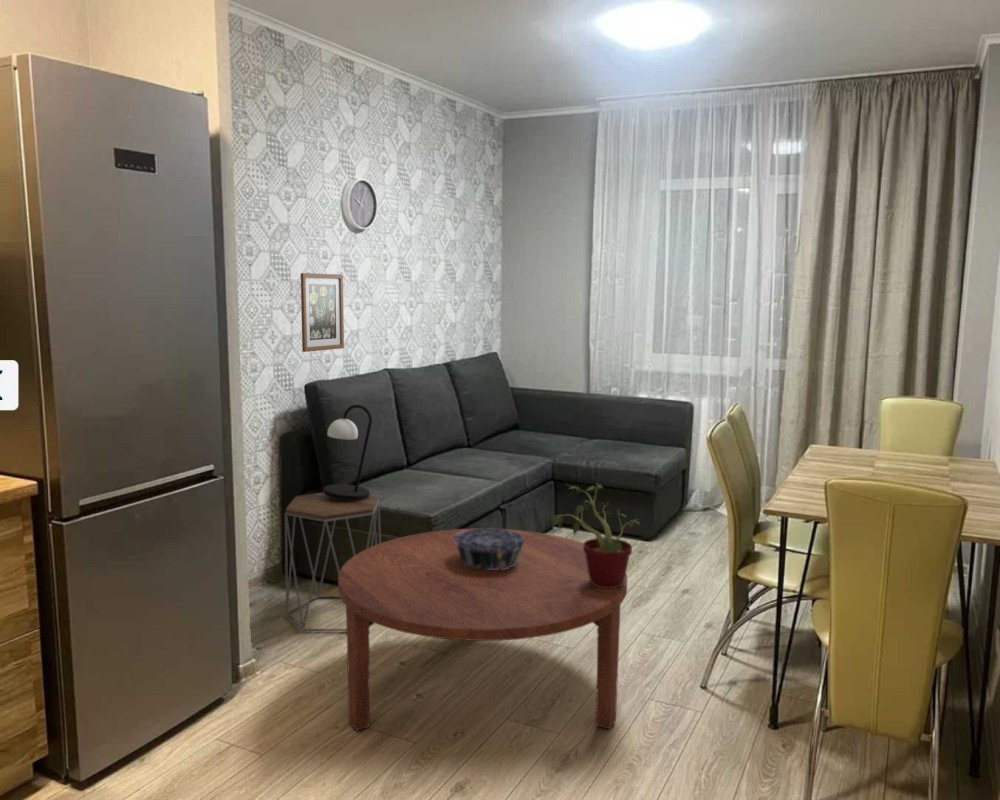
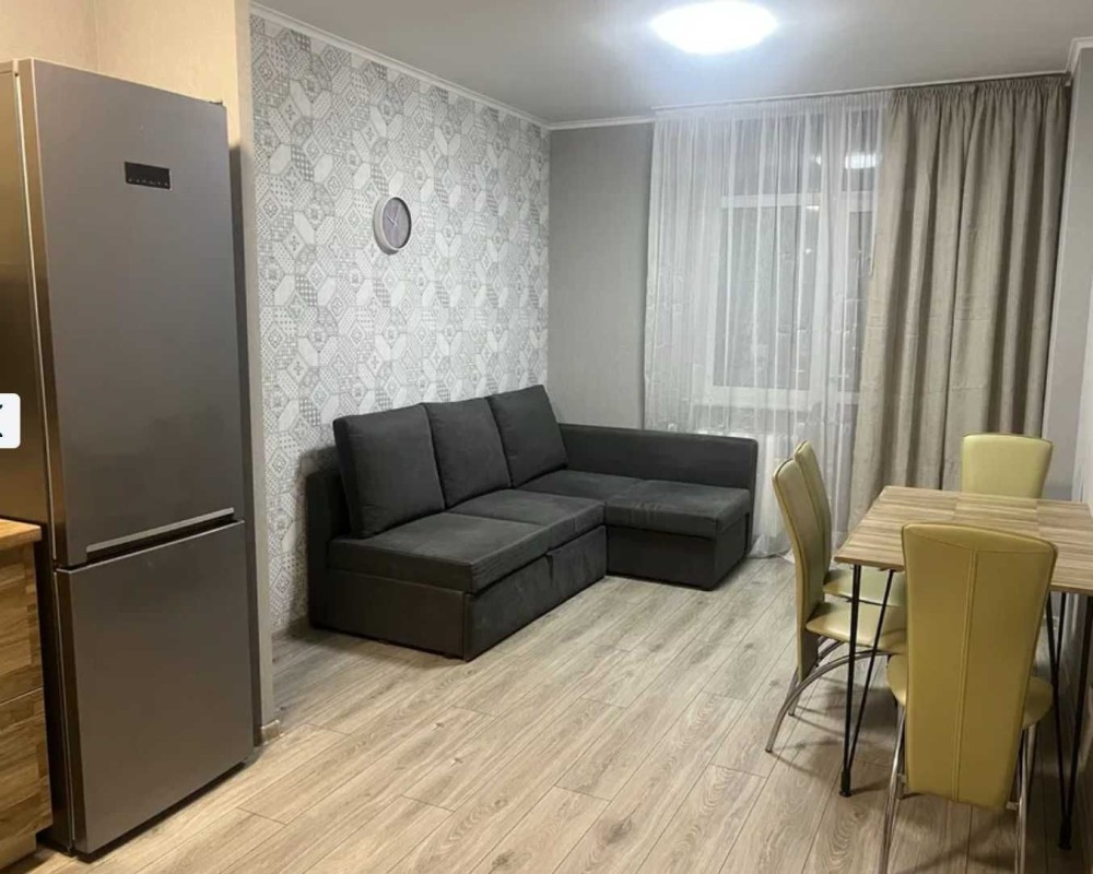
- potted plant (592, 532)
- side table (334, 558)
- decorative bowl (490, 549)
- wall art (323, 312)
- coffee table (482, 630)
- table lamp (347, 439)
